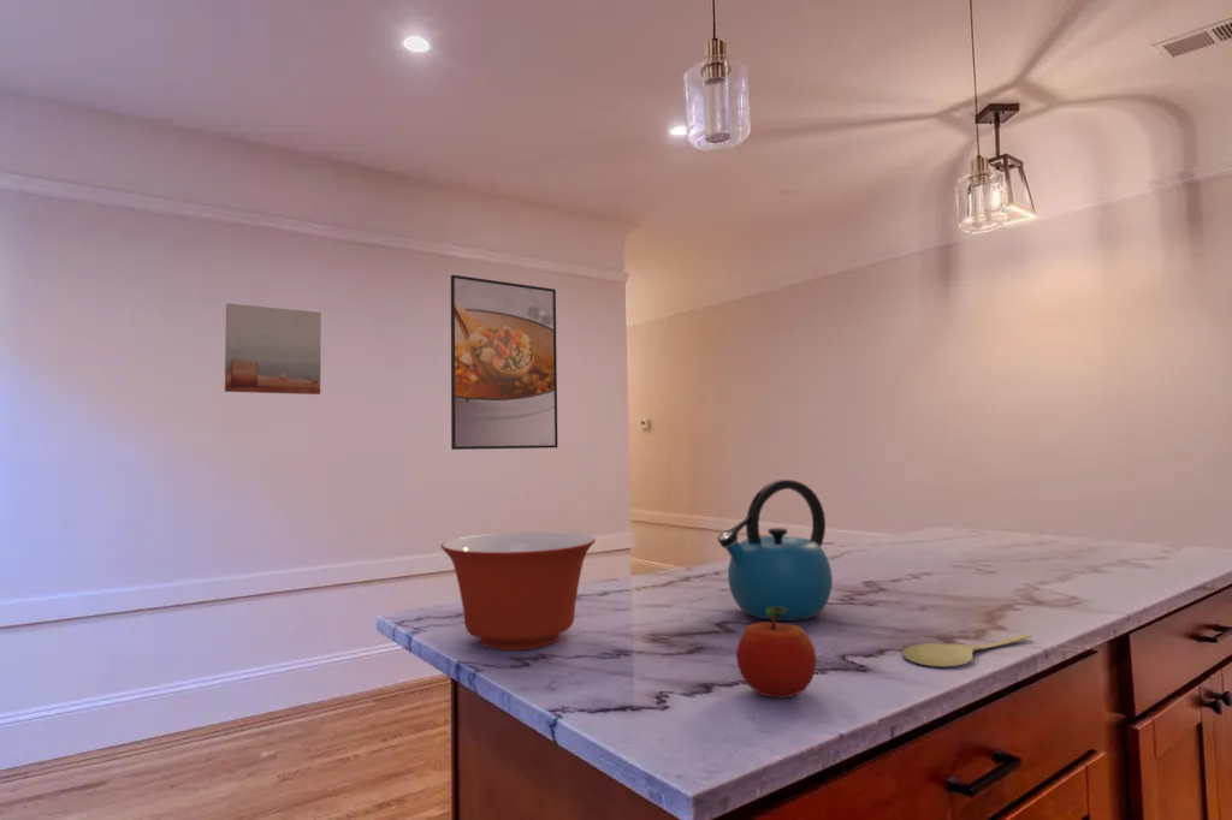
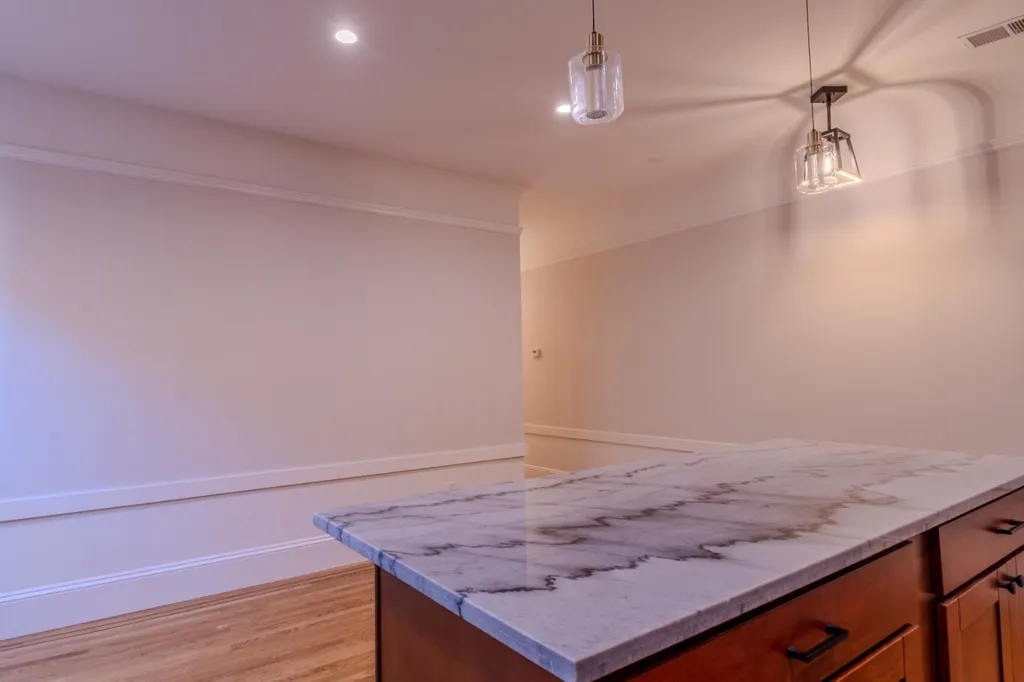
- wall art (274, 350)
- spoon (973, 646)
- mixing bowl (520, 589)
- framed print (505, 364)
- fruit (775, 650)
- kettle (772, 546)
